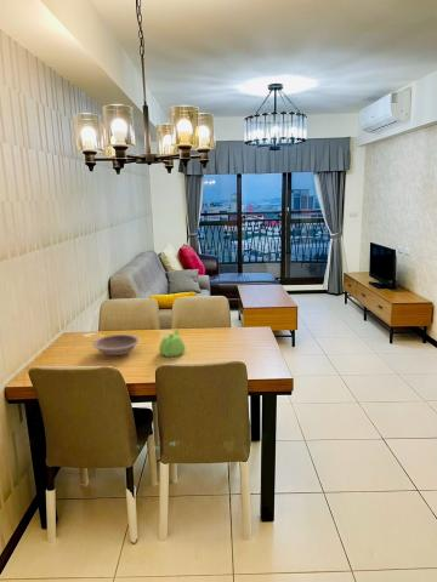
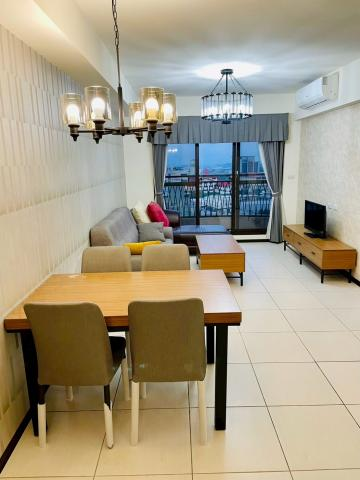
- bowl (117, 347)
- teapot (172, 342)
